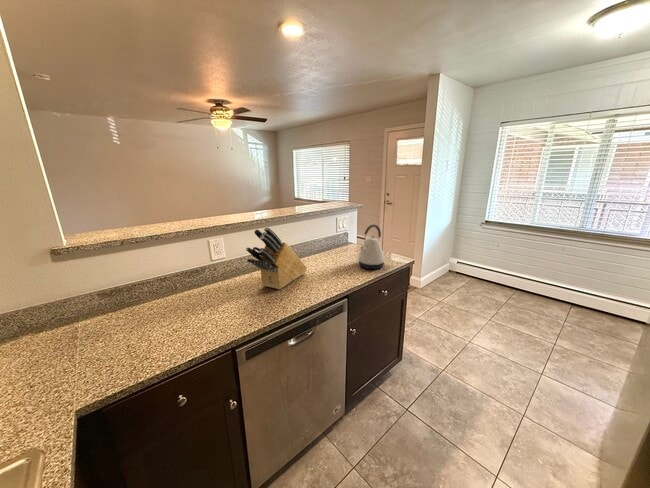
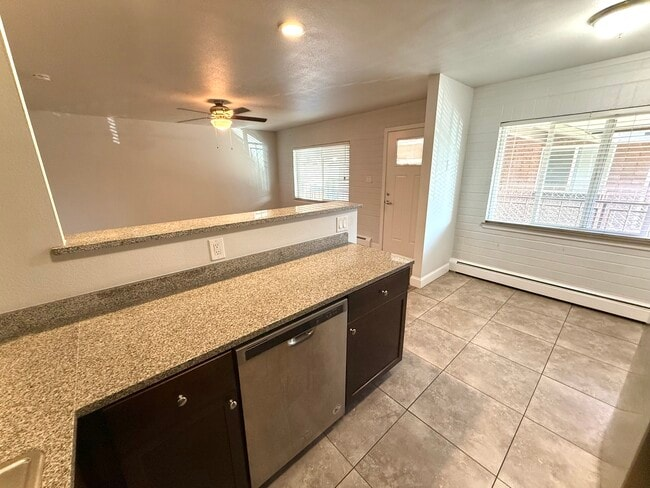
- knife block (278, 253)
- kettle (371, 245)
